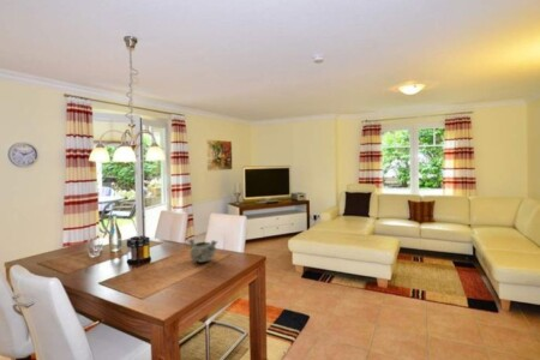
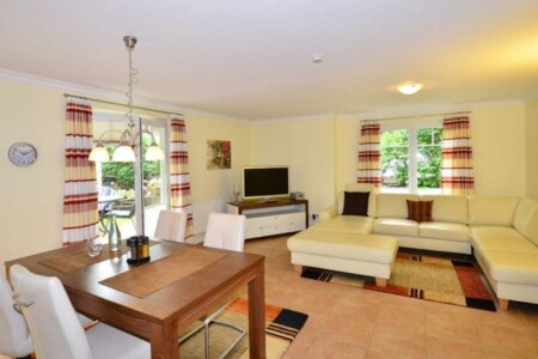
- decorative bowl (202, 250)
